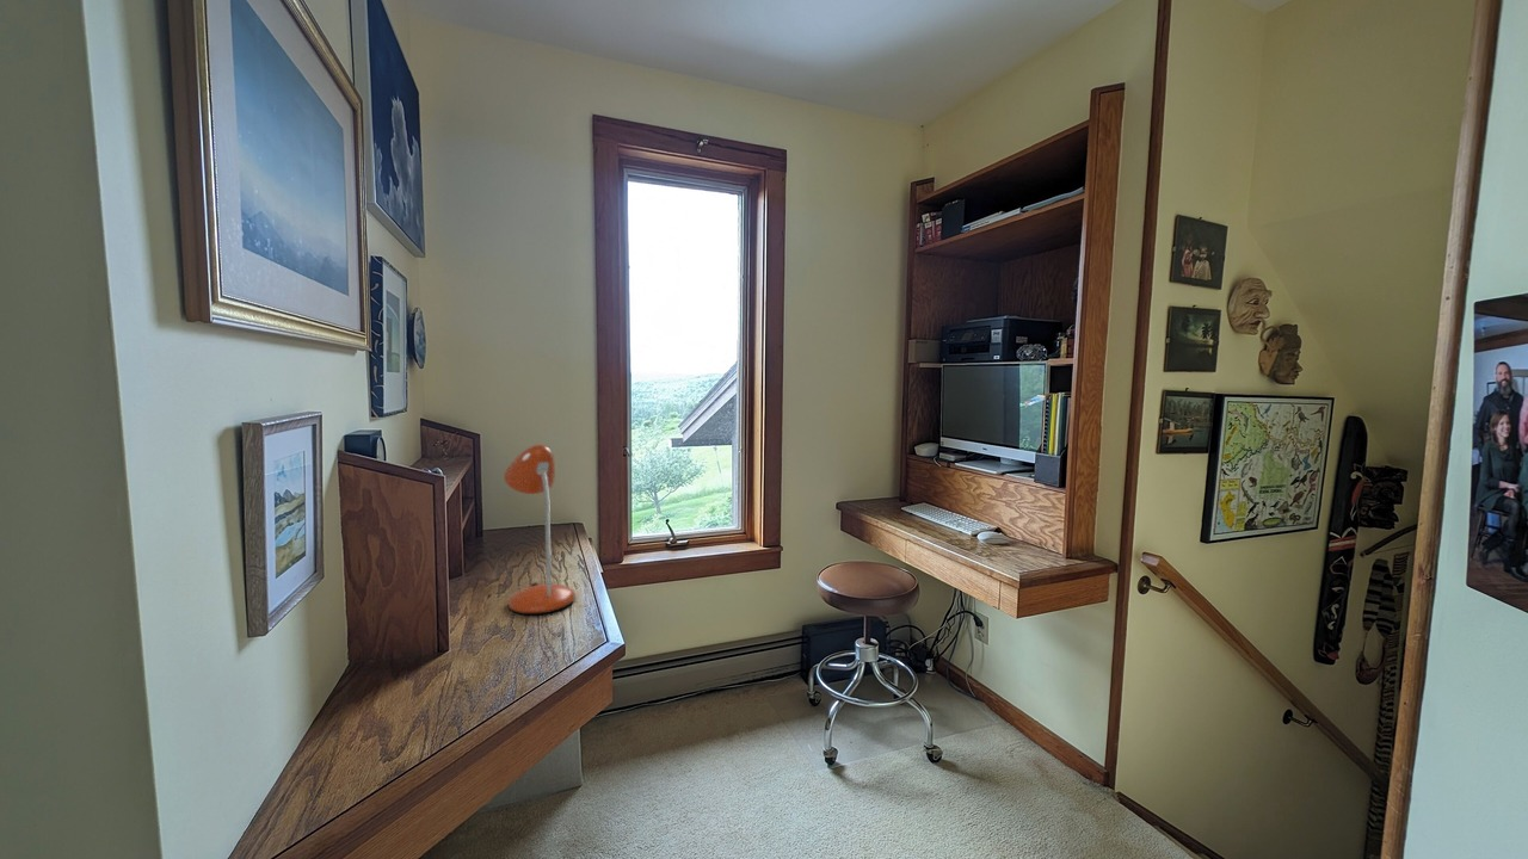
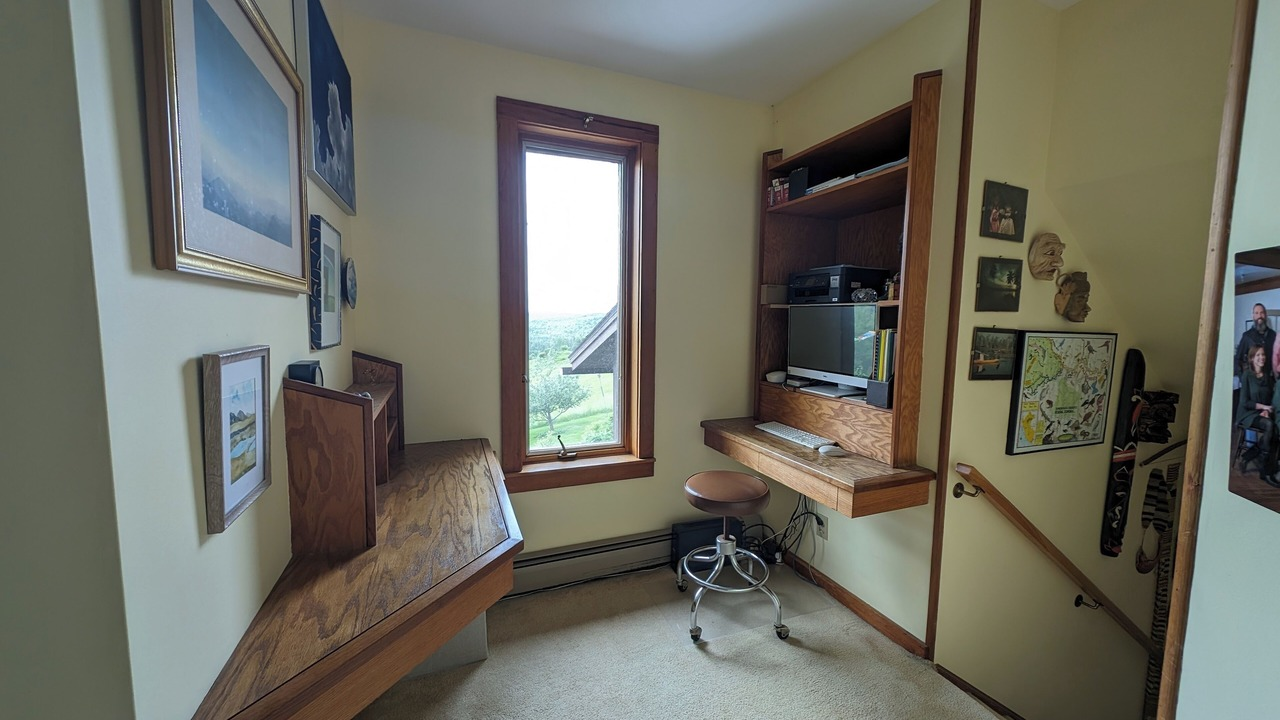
- desk lamp (546, 521)
